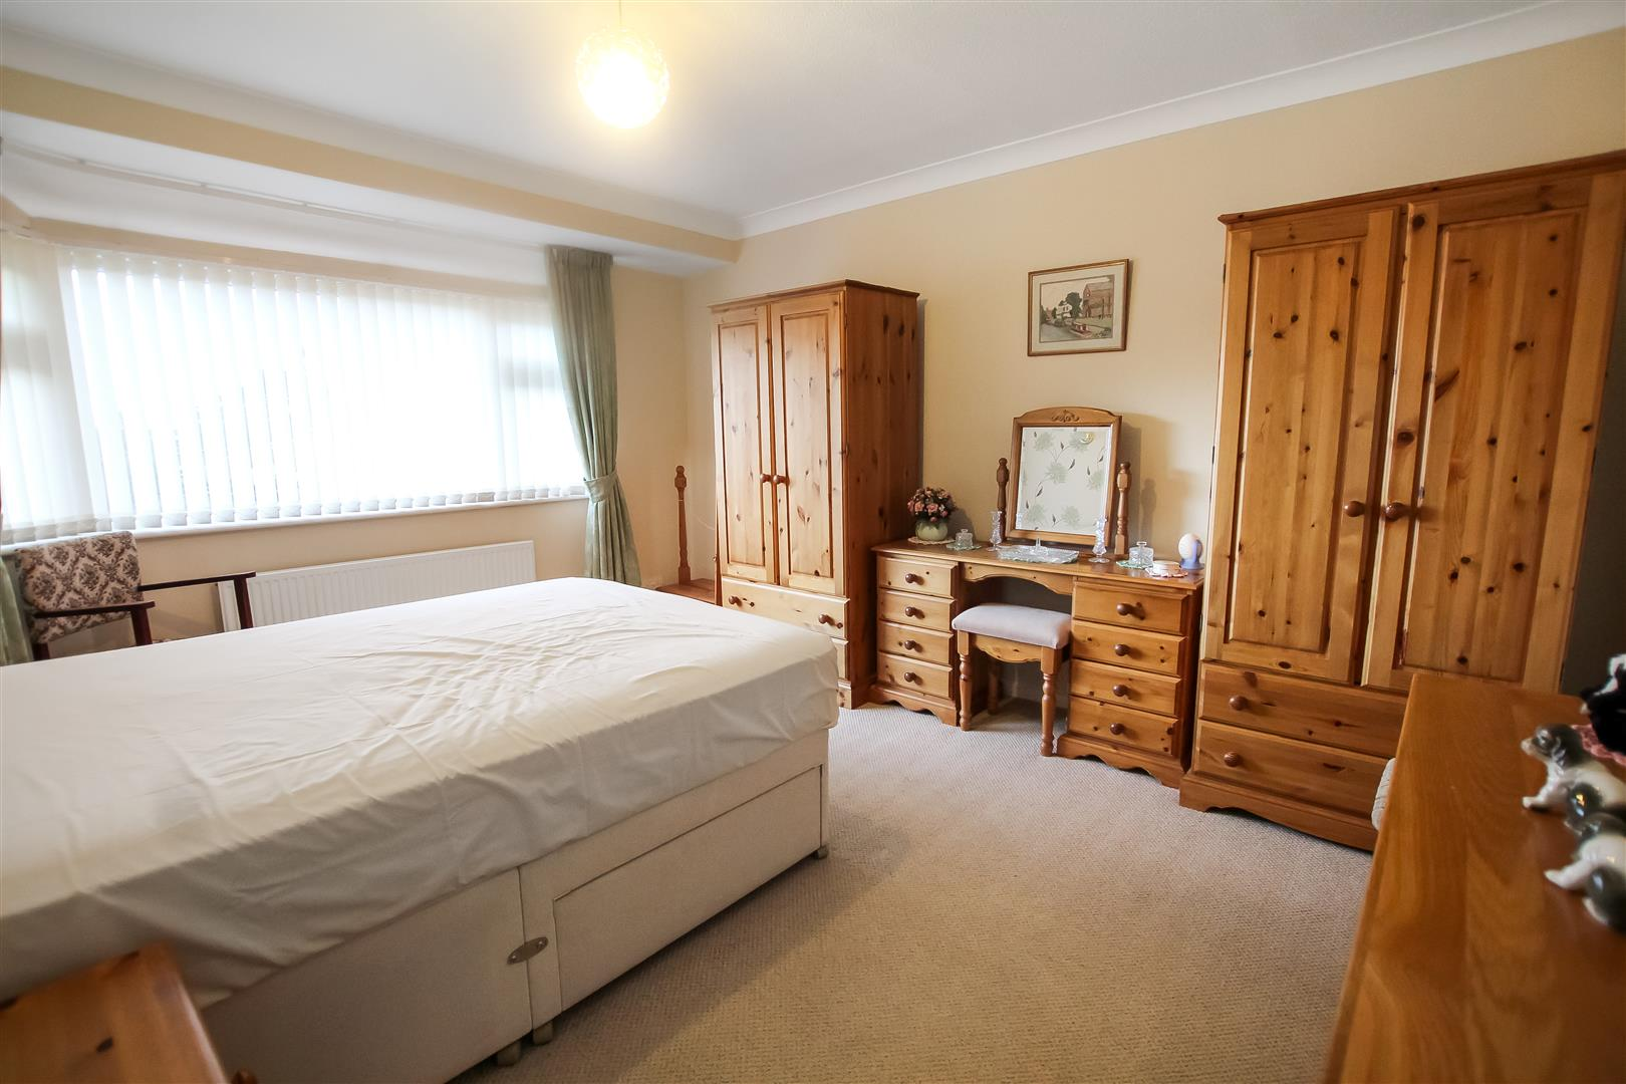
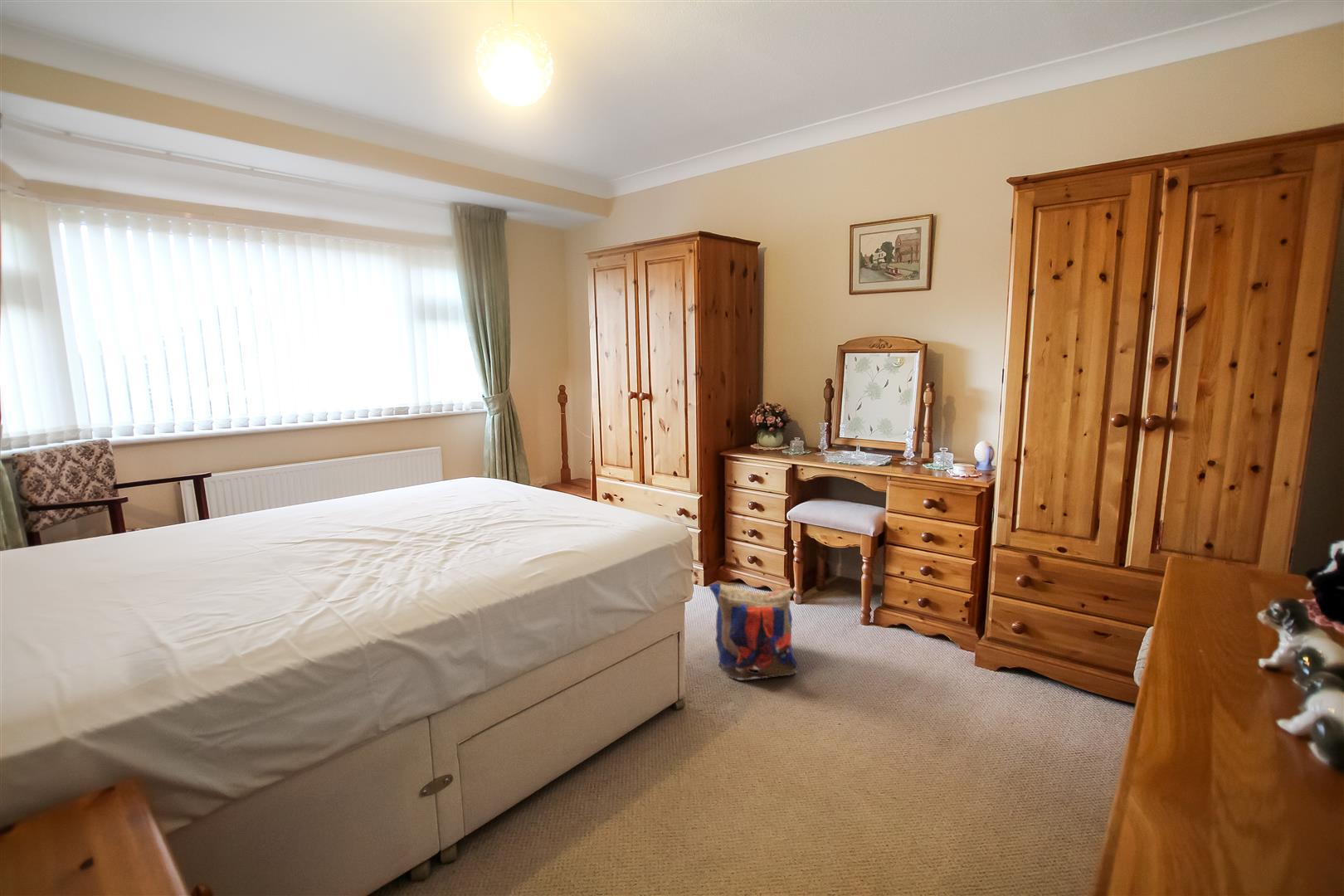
+ backpack (757, 625)
